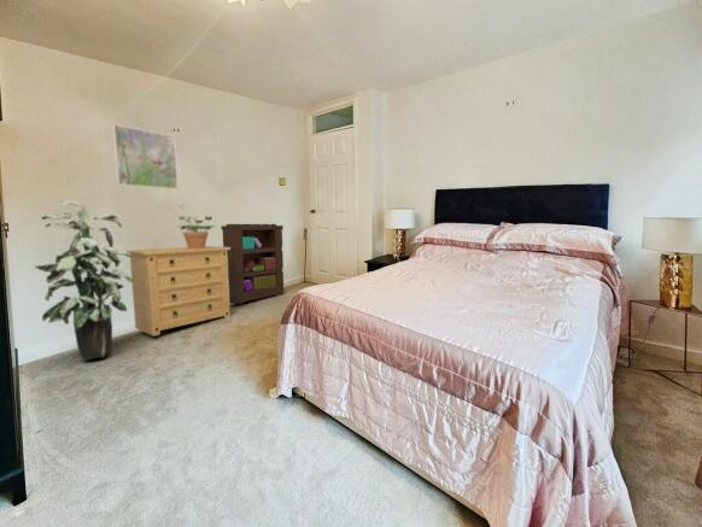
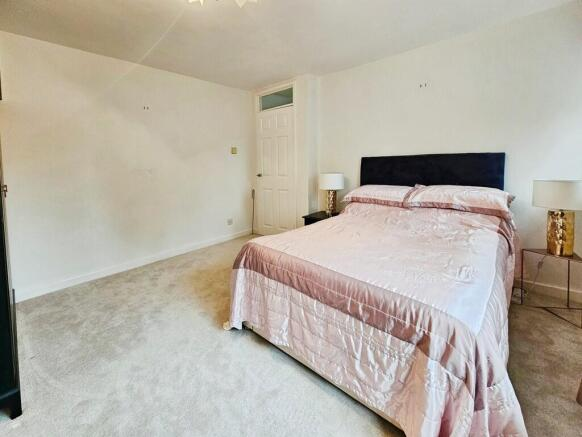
- dresser (182, 286)
- indoor plant (84, 280)
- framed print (147, 158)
- bookshelf (255, 262)
- potted plant (198, 232)
